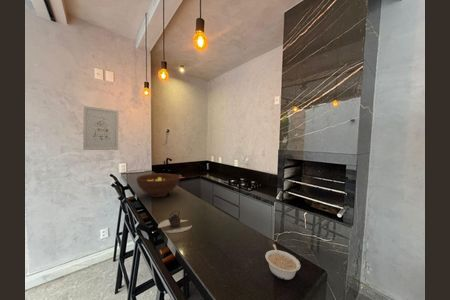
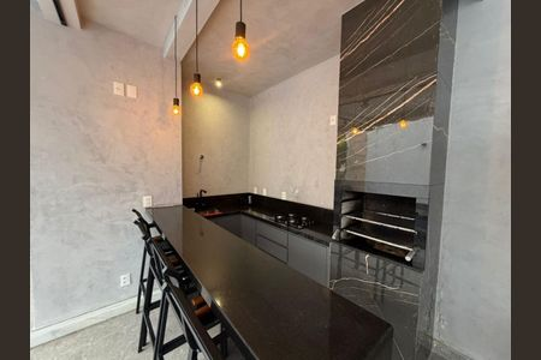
- wall art (101, 129)
- legume (280, 263)
- fruit bowl (158, 186)
- teapot (175, 217)
